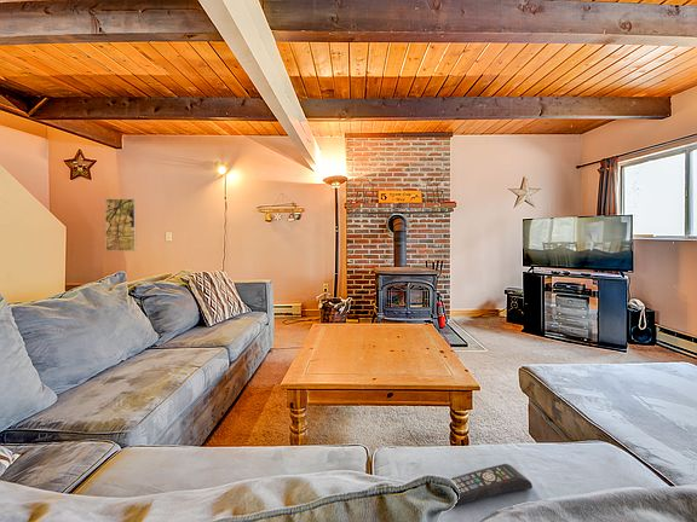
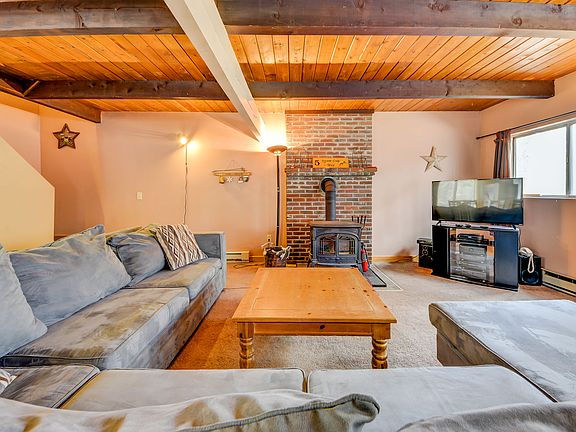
- remote control (484, 483)
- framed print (120, 225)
